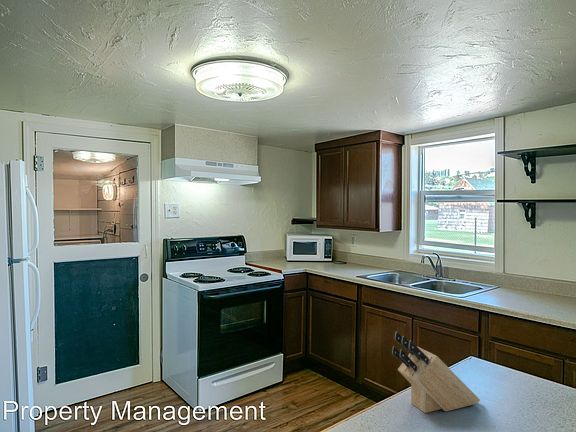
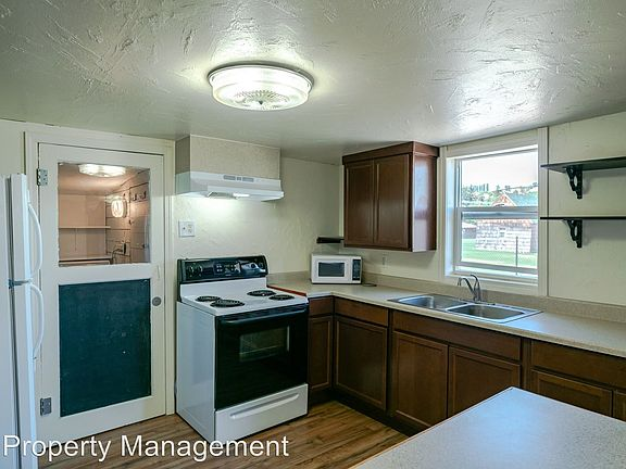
- knife block (433, 367)
